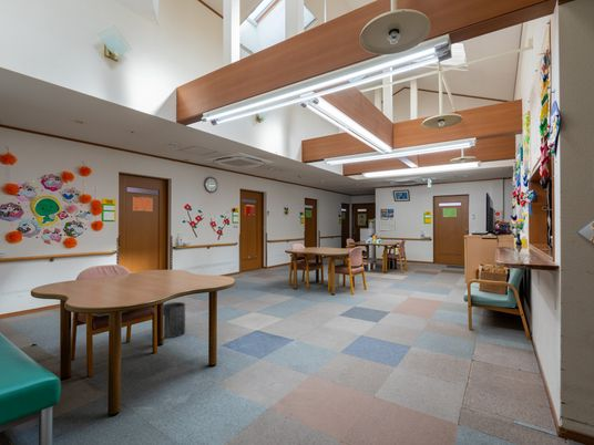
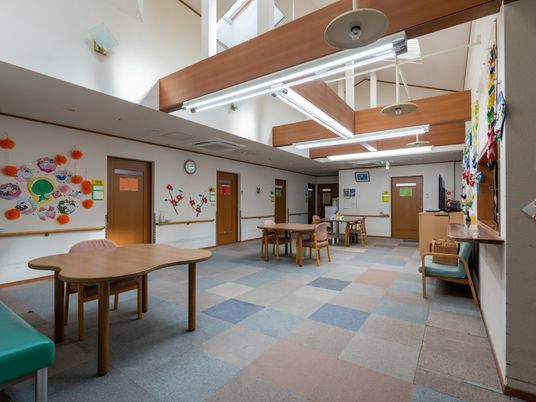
- trash can (173, 319)
